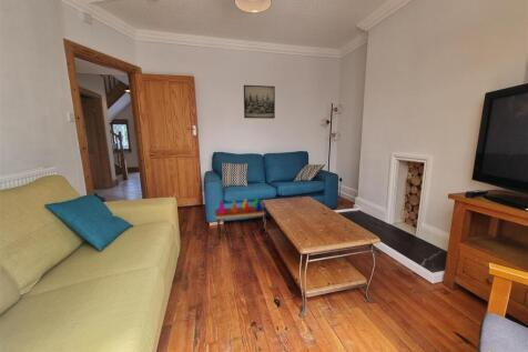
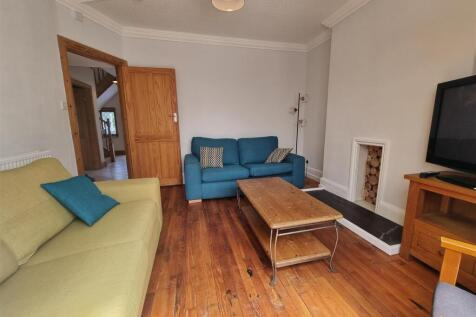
- stacking toy (238, 215)
- wall art (258, 102)
